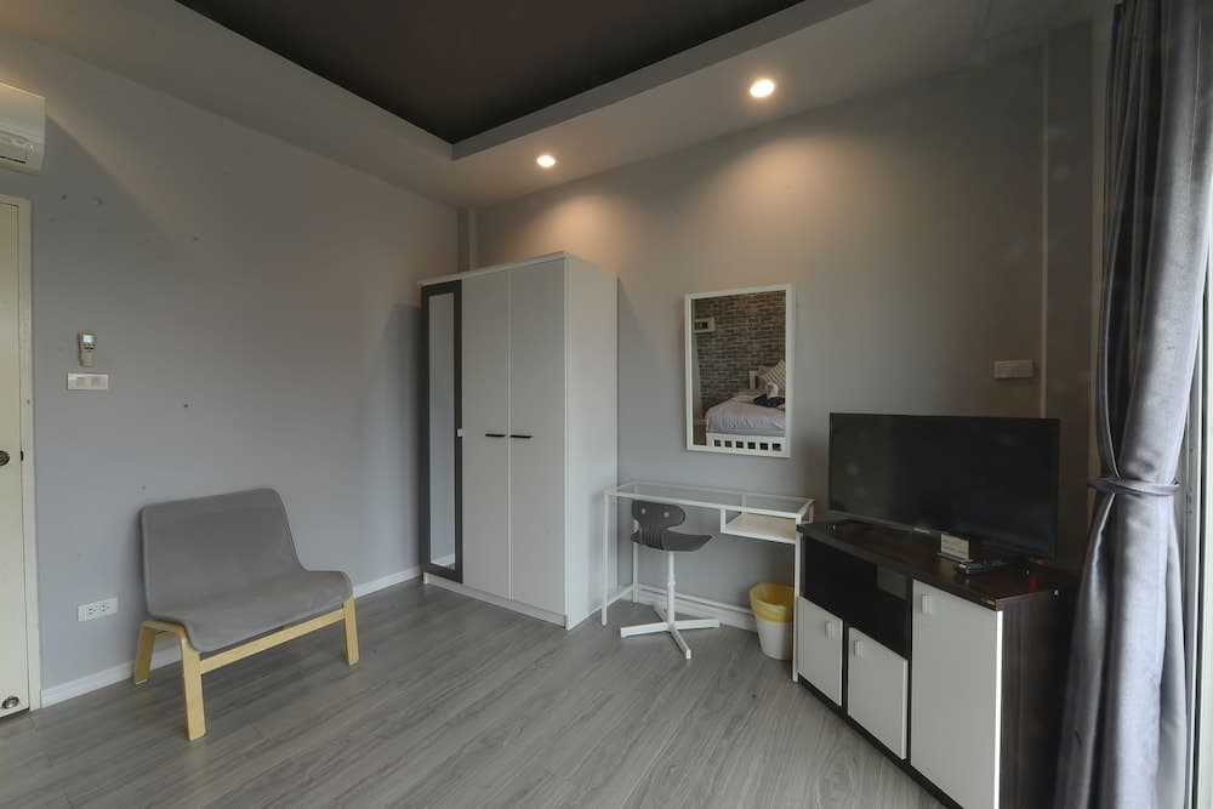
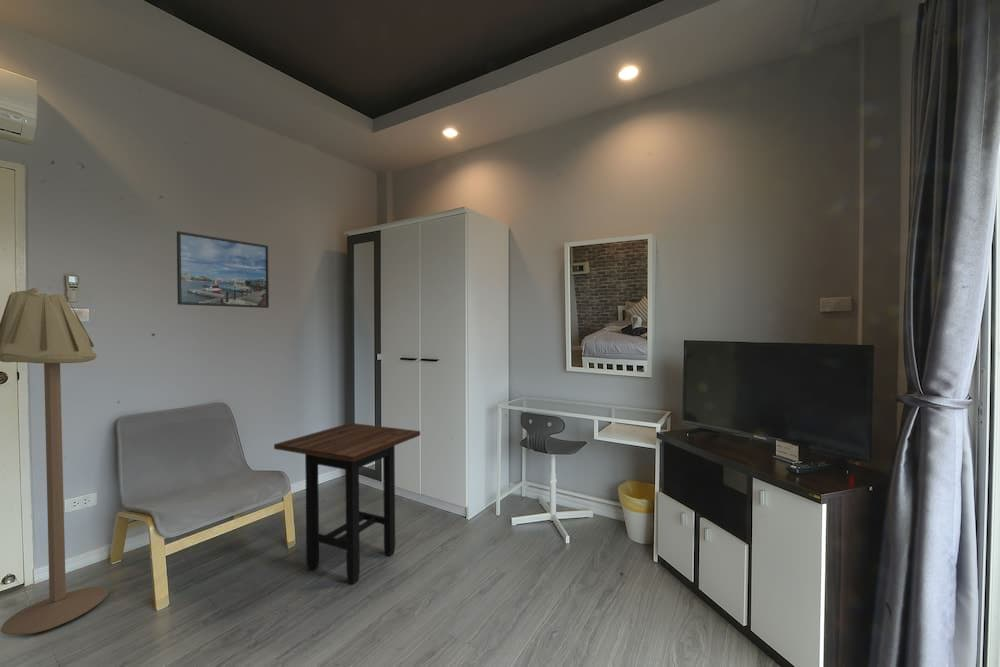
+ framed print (226, 272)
+ side table (351, 499)
+ floor lamp (49, 447)
